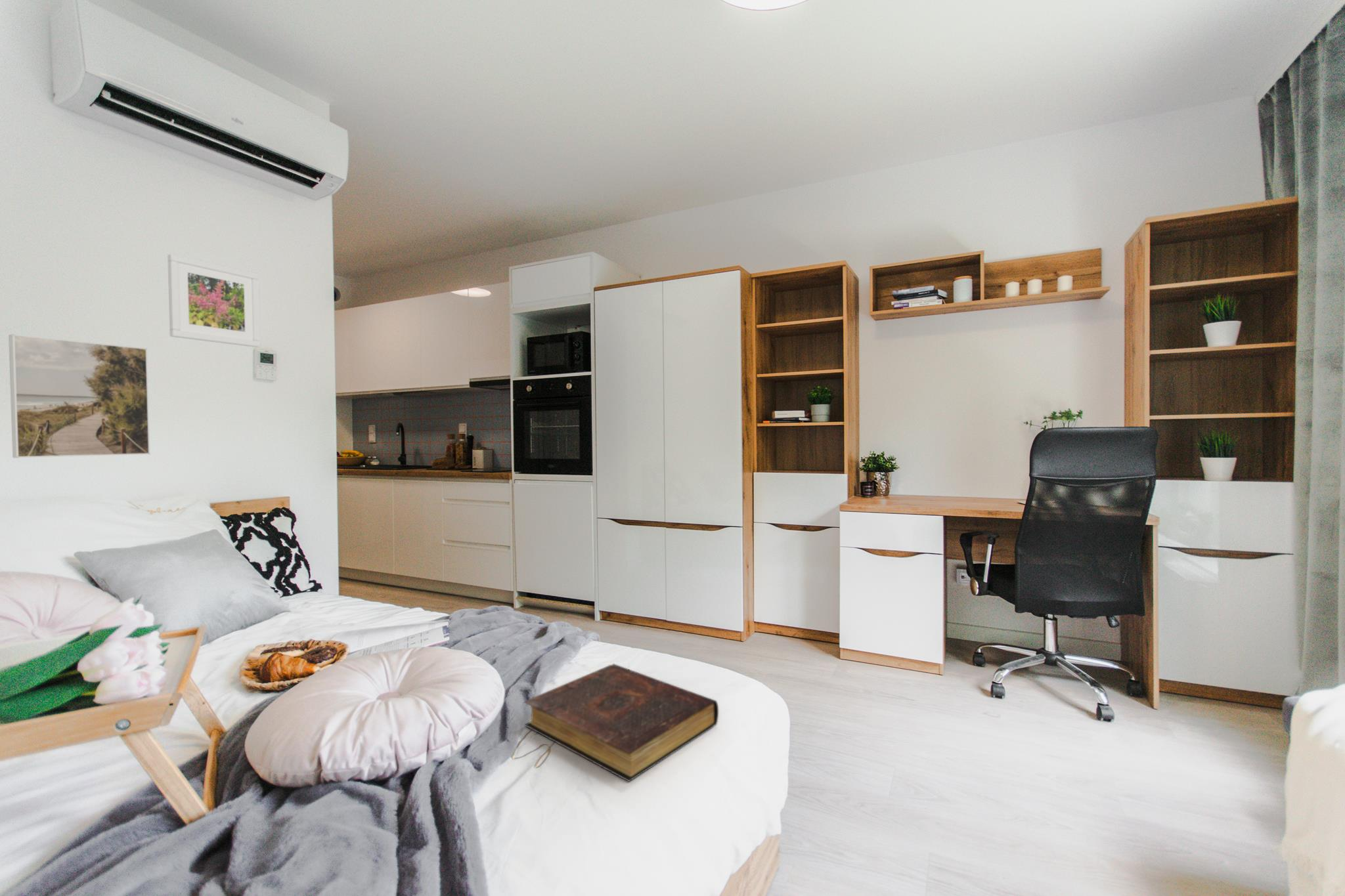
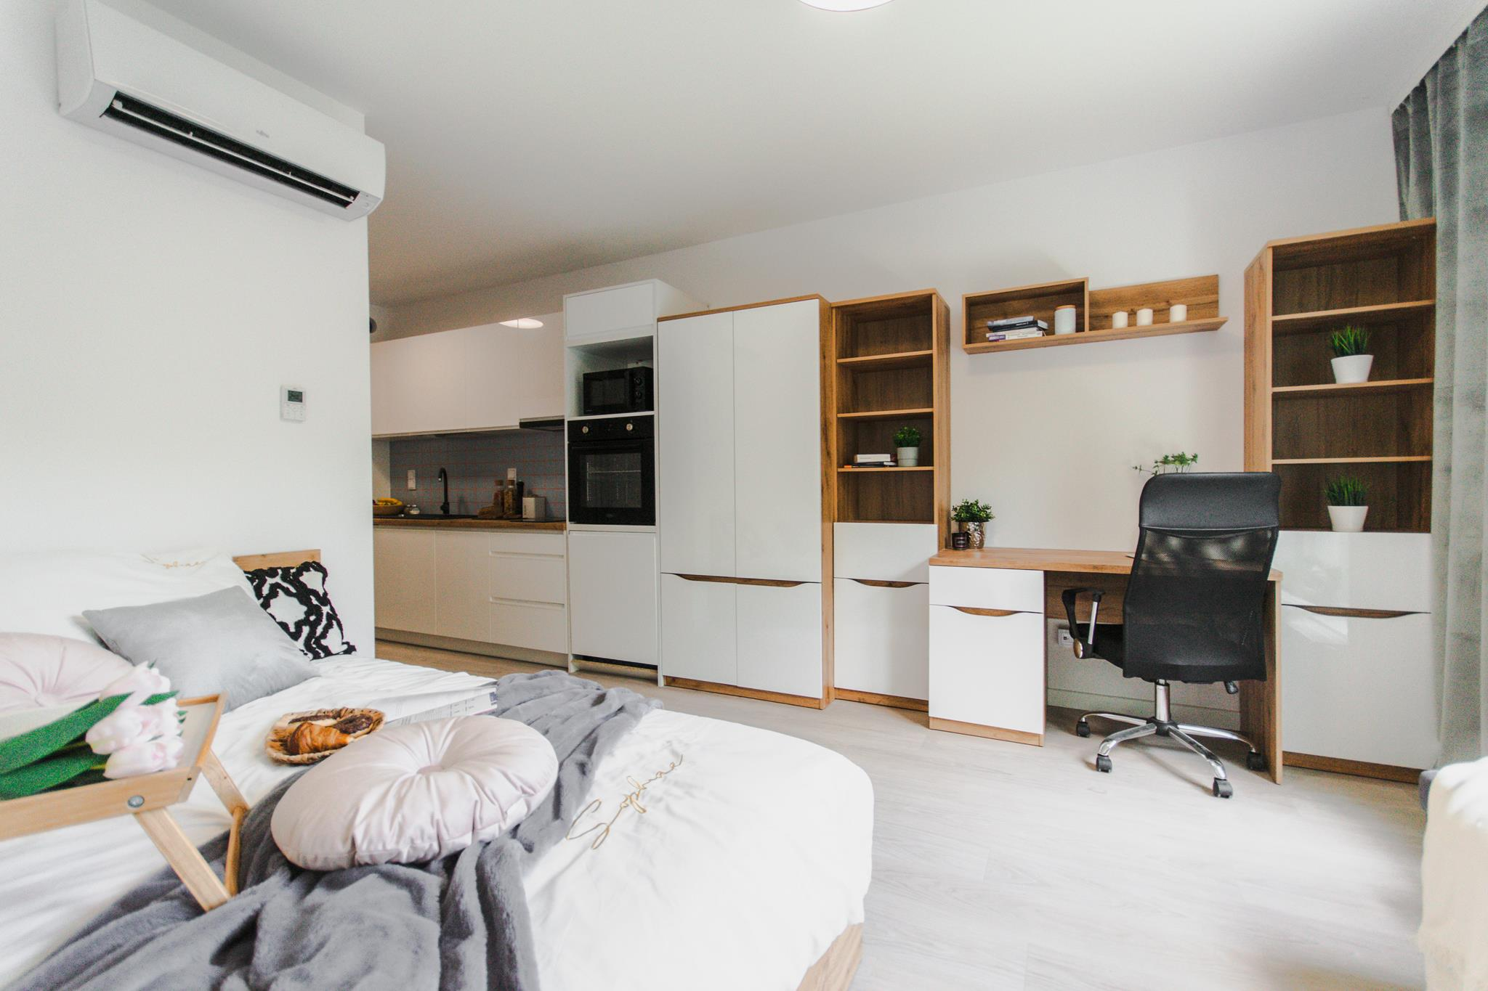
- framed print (216, 303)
- book (621, 712)
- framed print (85, 399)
